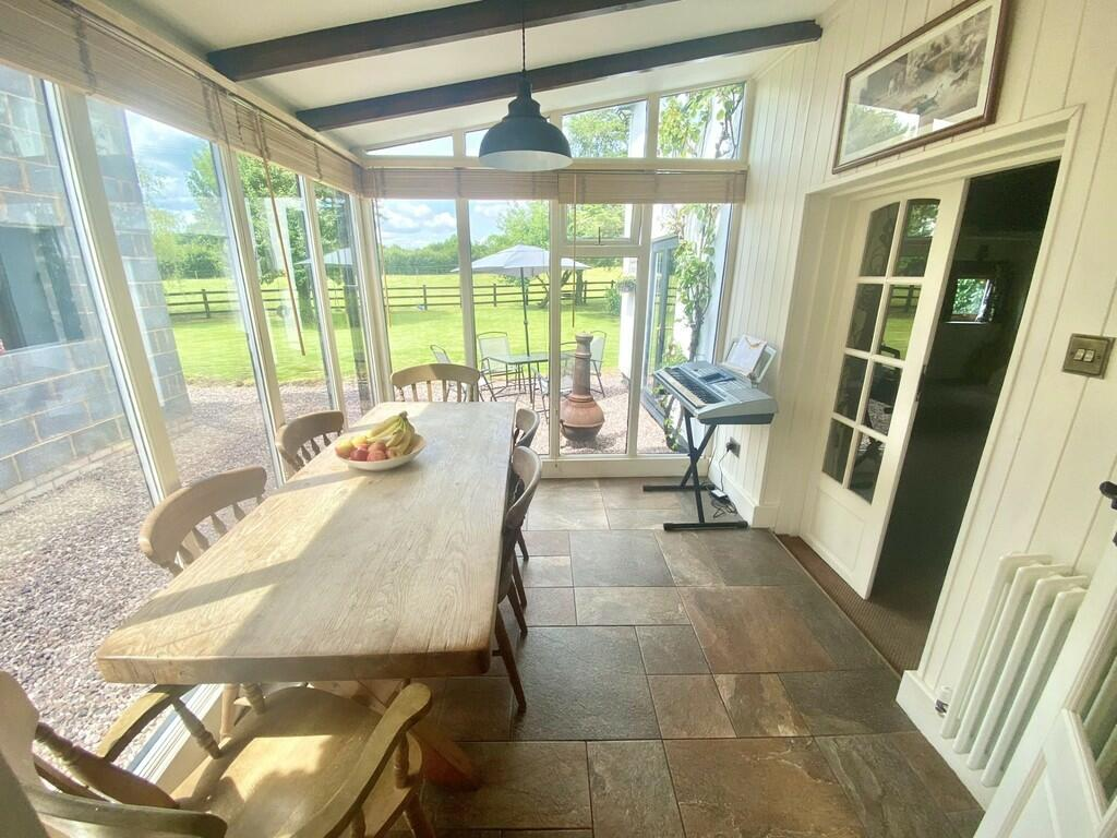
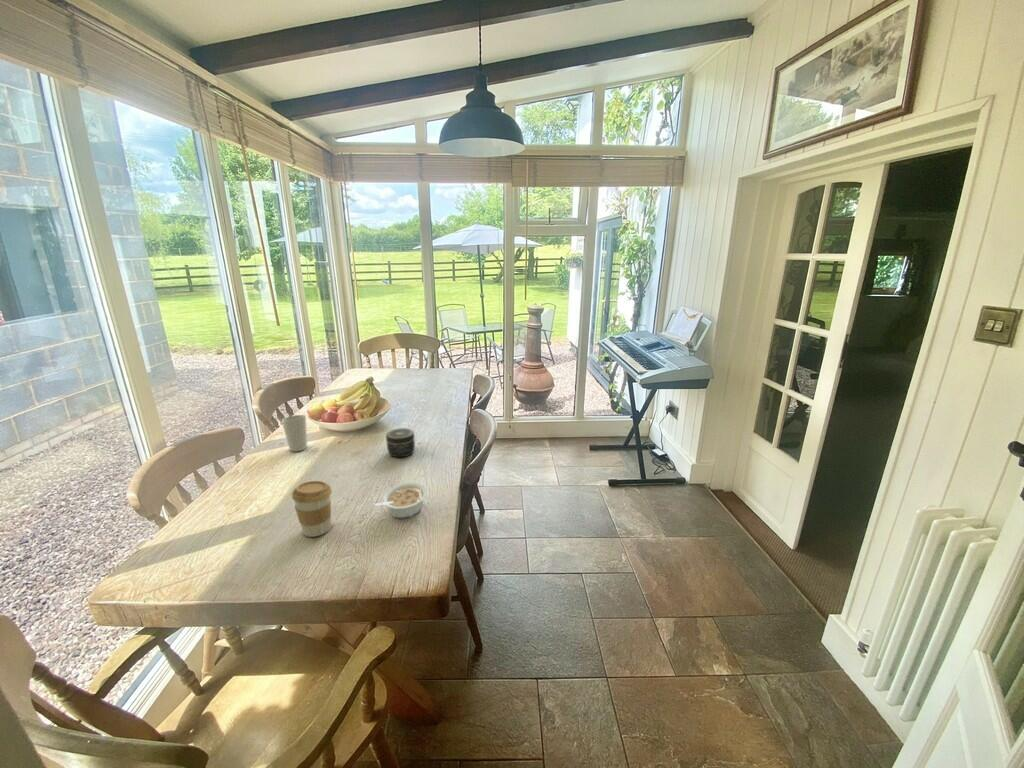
+ legume (404, 501)
+ cup (295, 432)
+ jar (400, 442)
+ coffee cup (314, 507)
